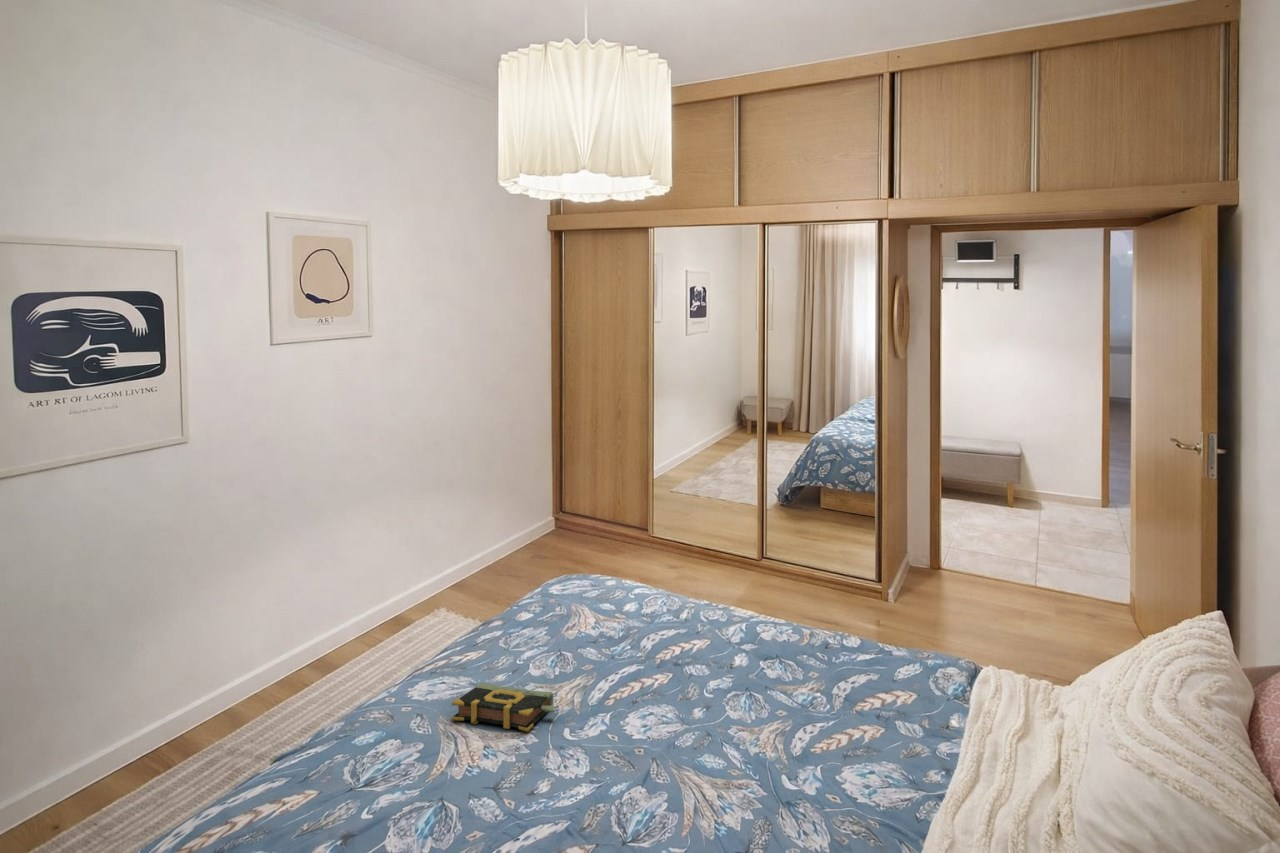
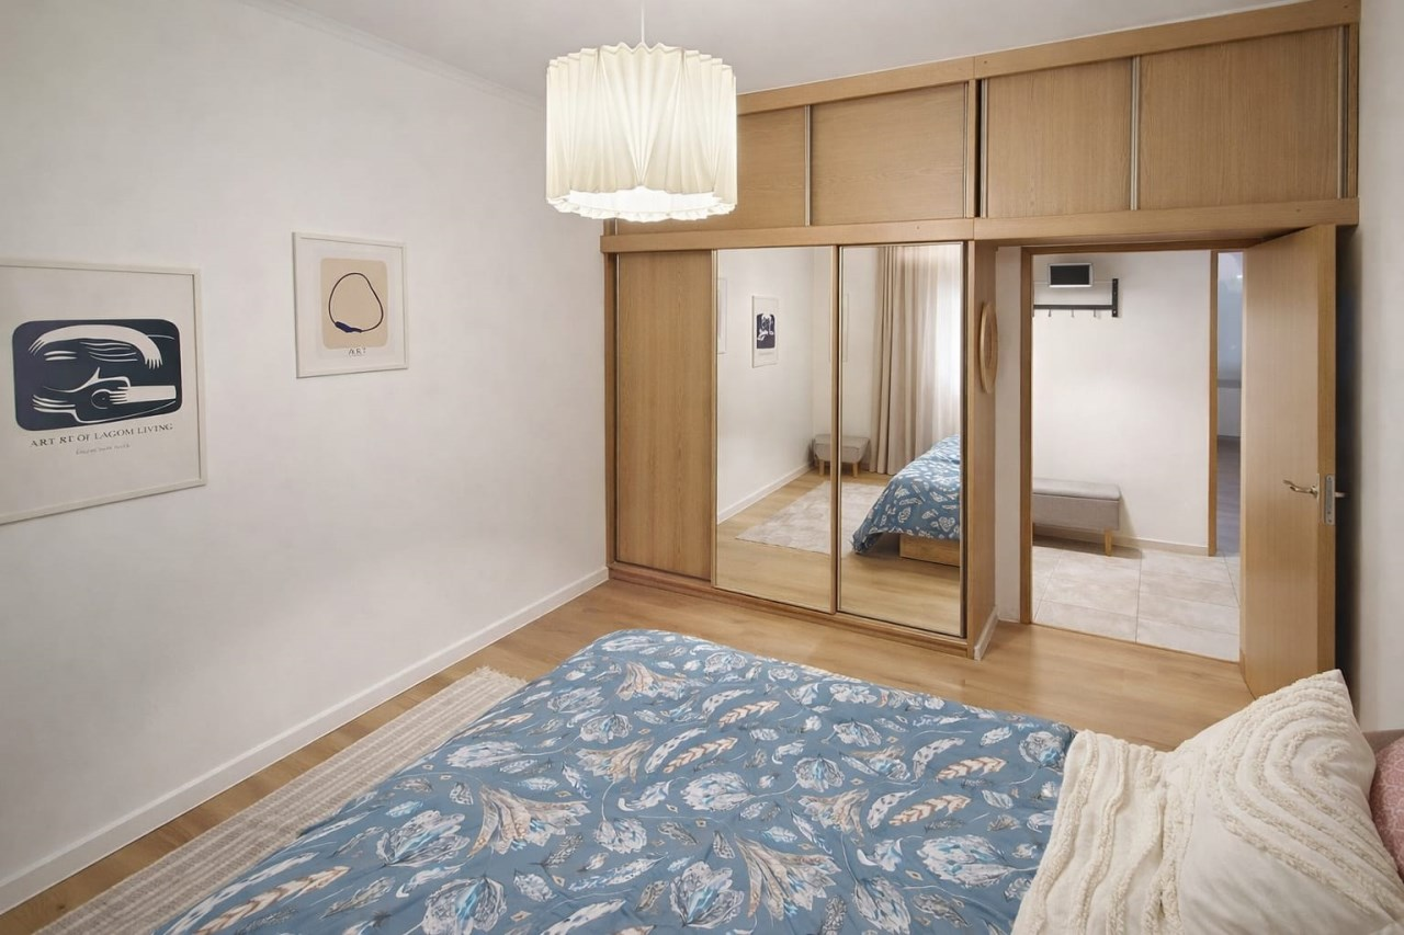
- book (510, 704)
